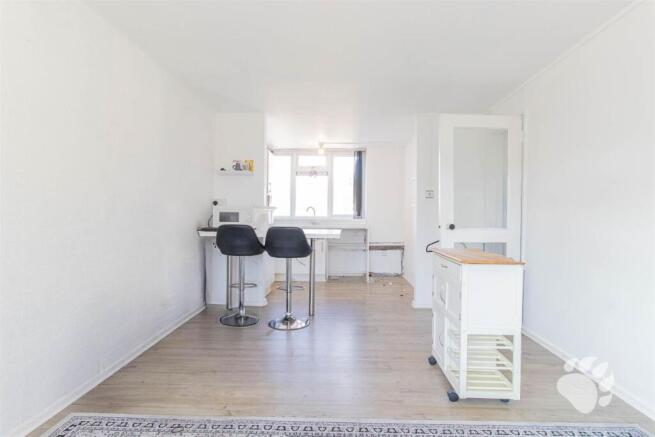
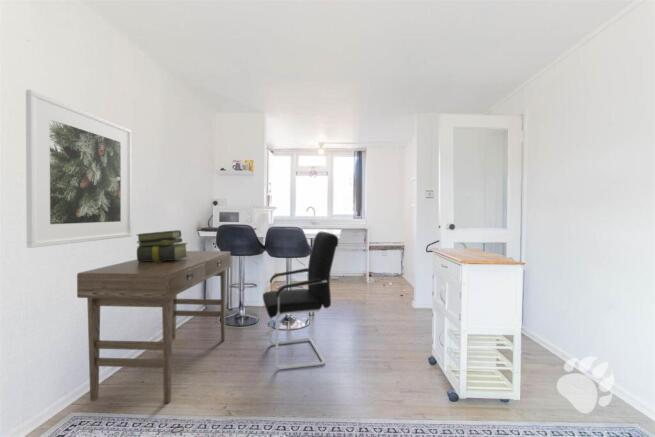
+ office chair (299, 293)
+ desk (171, 312)
+ stack of books (161, 245)
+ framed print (89, 177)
